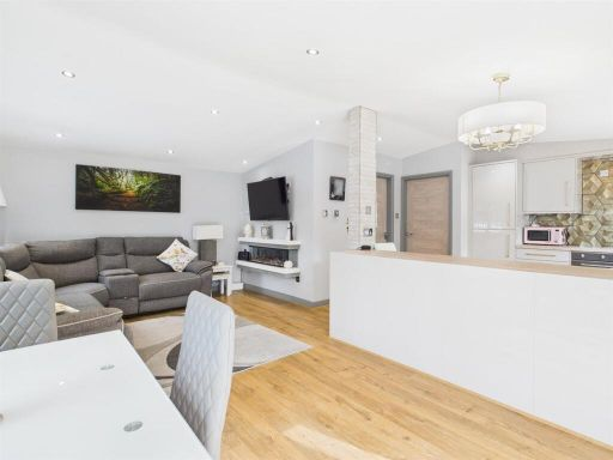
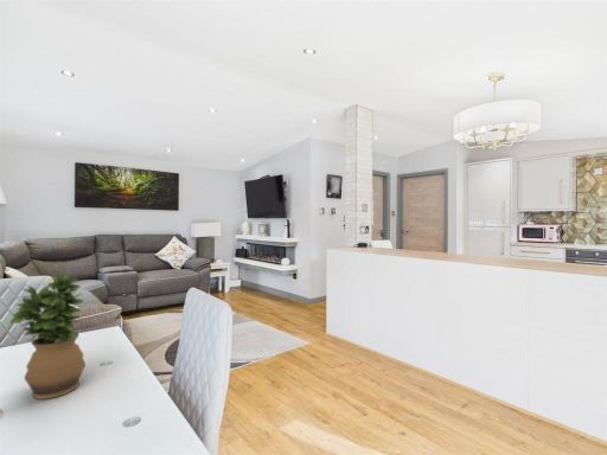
+ potted plant (52, 331)
